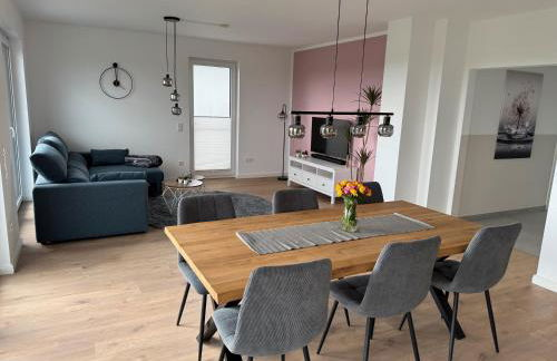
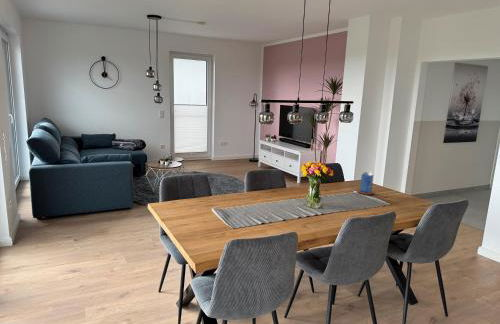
+ candle (366, 181)
